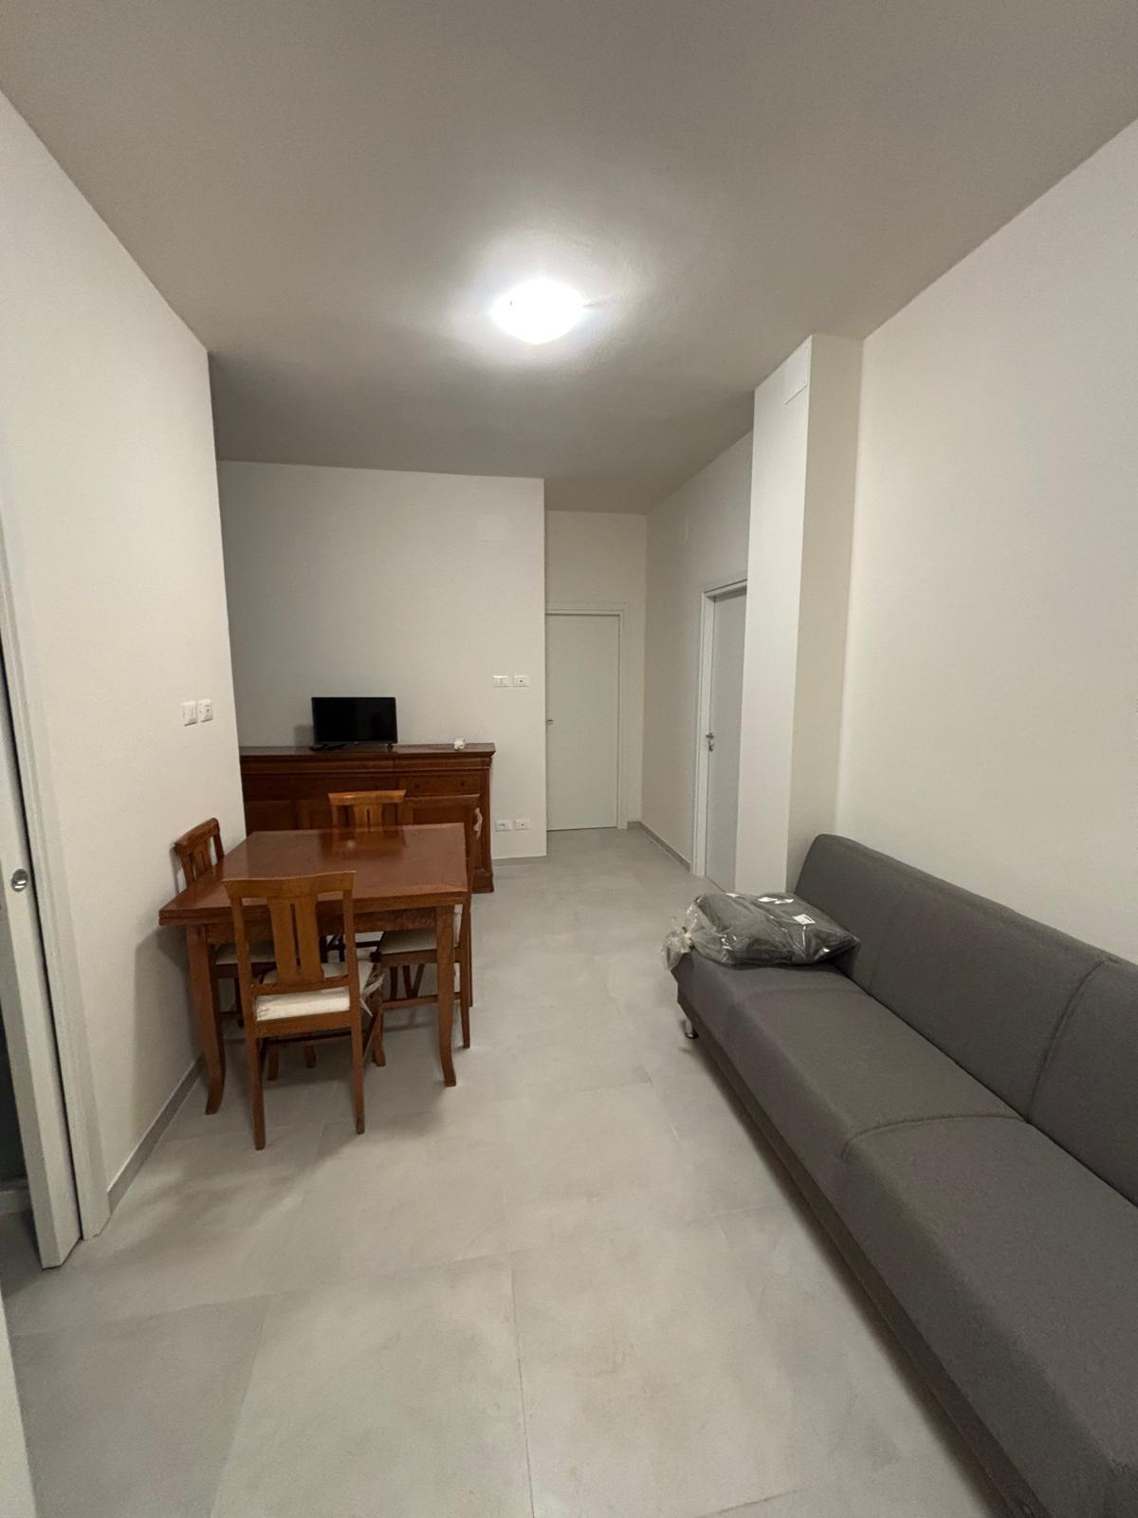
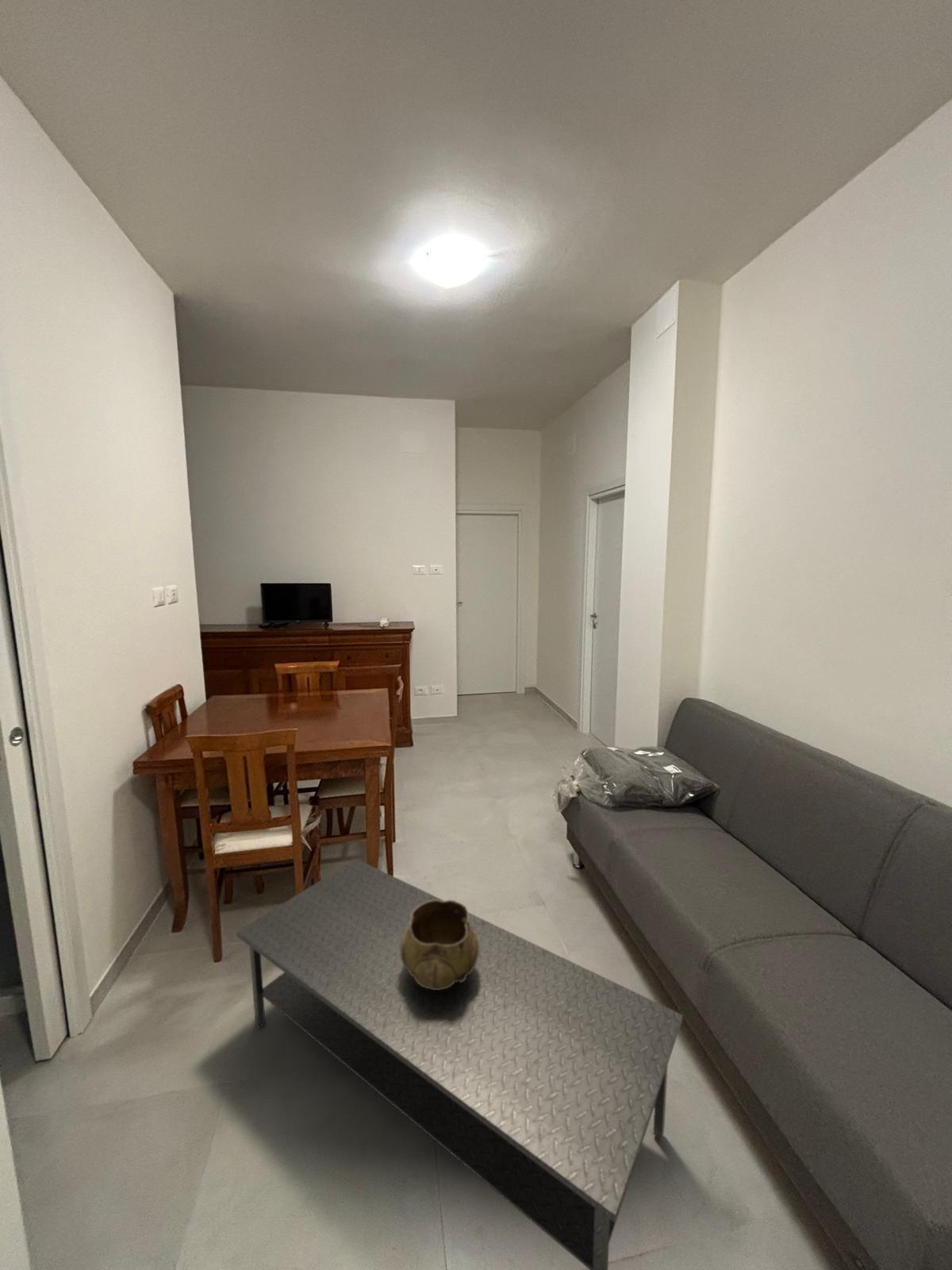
+ decorative bowl (440, 945)
+ coffee table (437, 1022)
